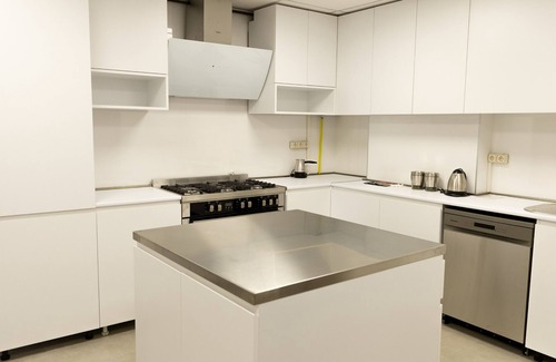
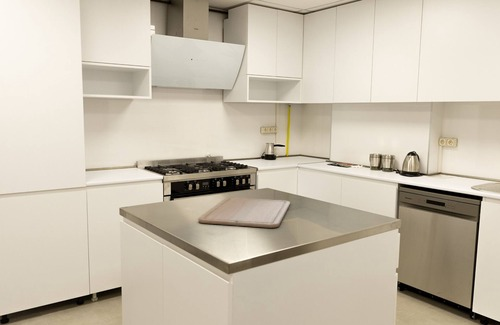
+ chopping board (248, 210)
